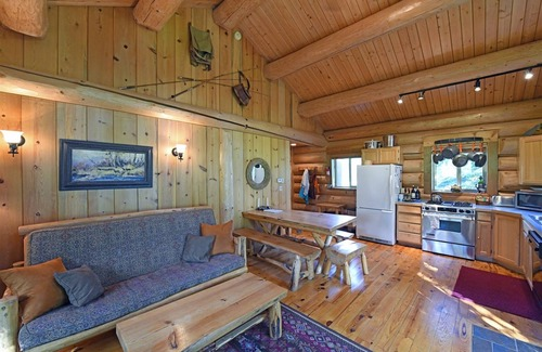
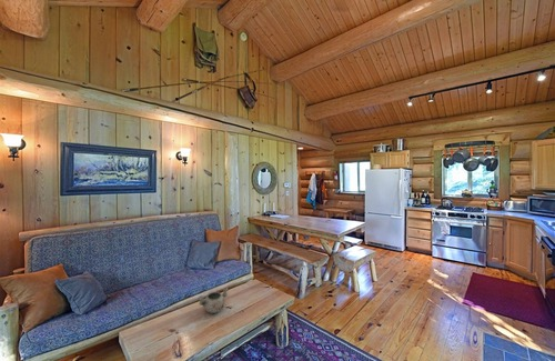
+ decorative bowl (213, 301)
